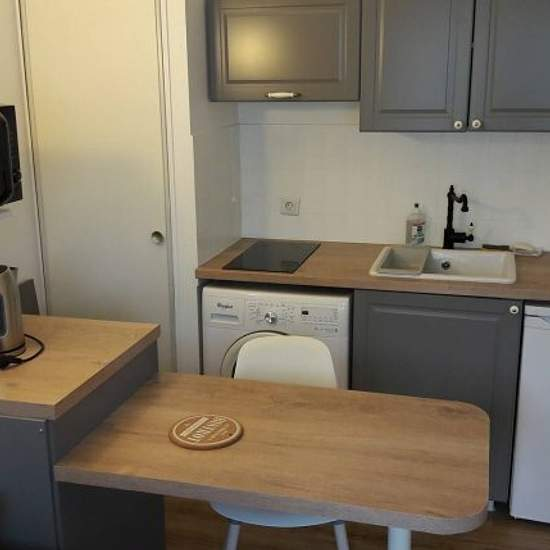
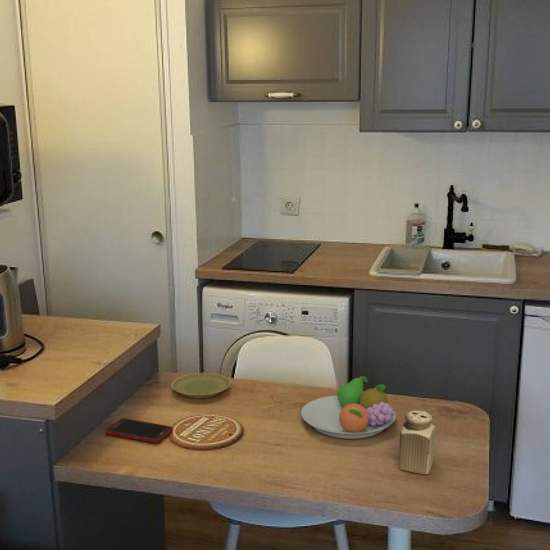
+ plate (201, 386)
+ fruit bowl (350, 403)
+ cell phone (139, 430)
+ salt shaker (417, 440)
